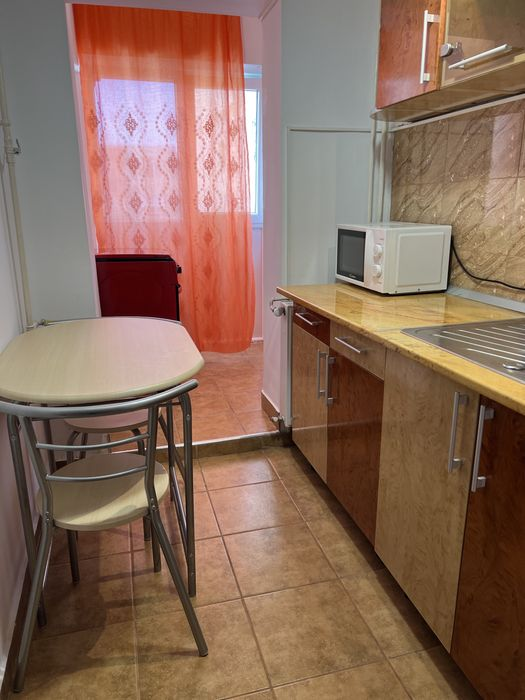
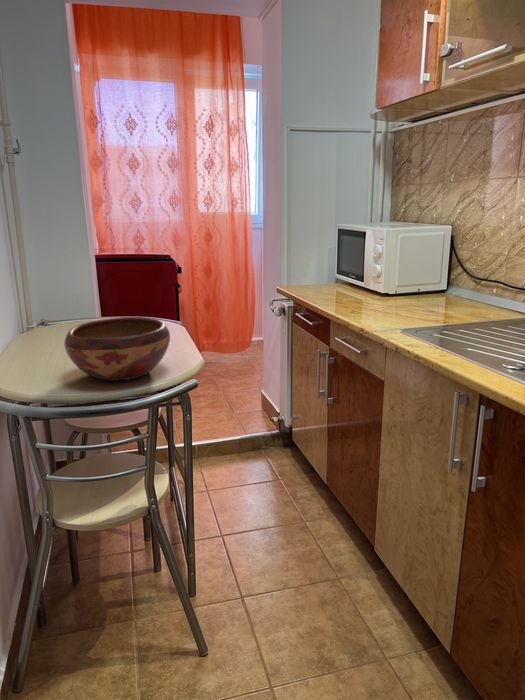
+ decorative bowl (119, 349)
